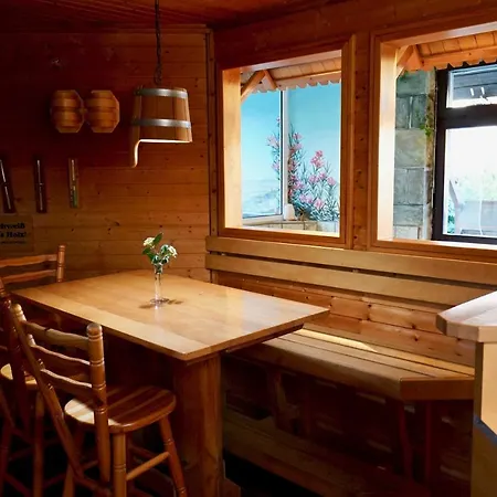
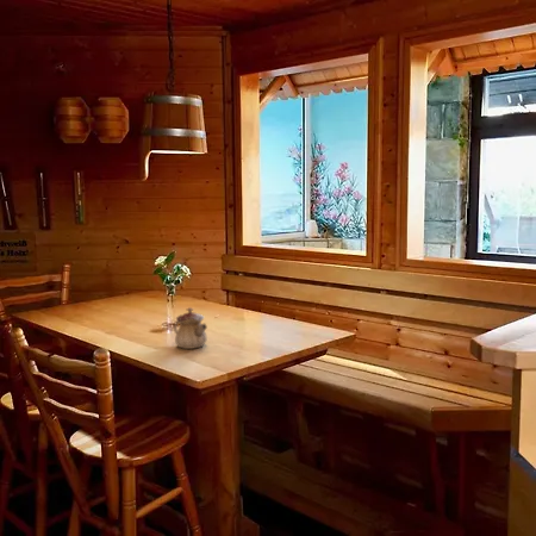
+ teapot (188, 326)
